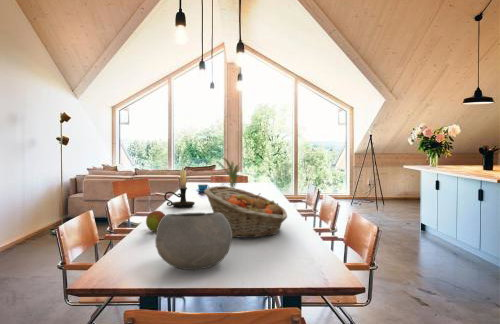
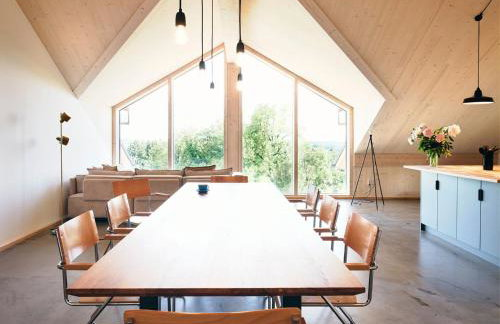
- fruit basket (246, 209)
- potted plant (231, 182)
- bowl (194, 239)
- fruit (156, 220)
- candle holder (180, 185)
